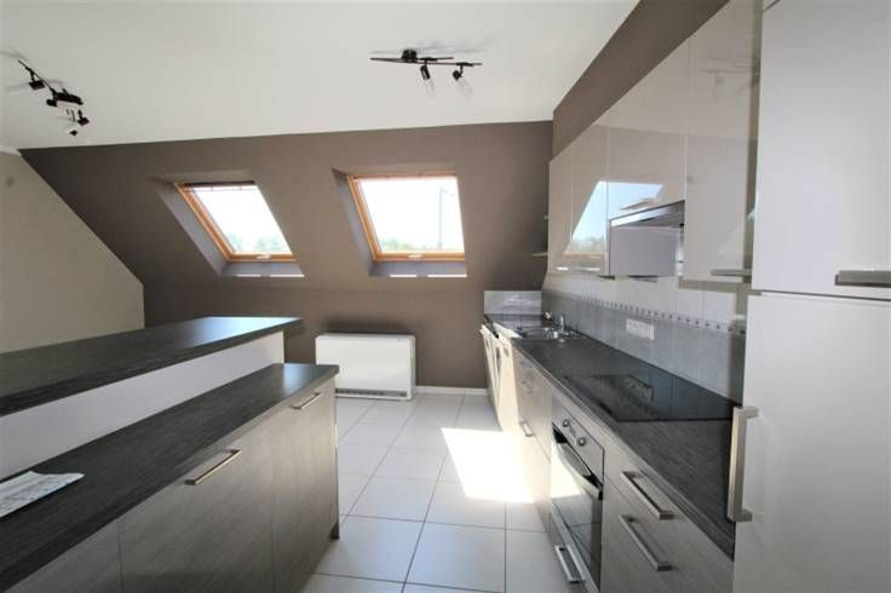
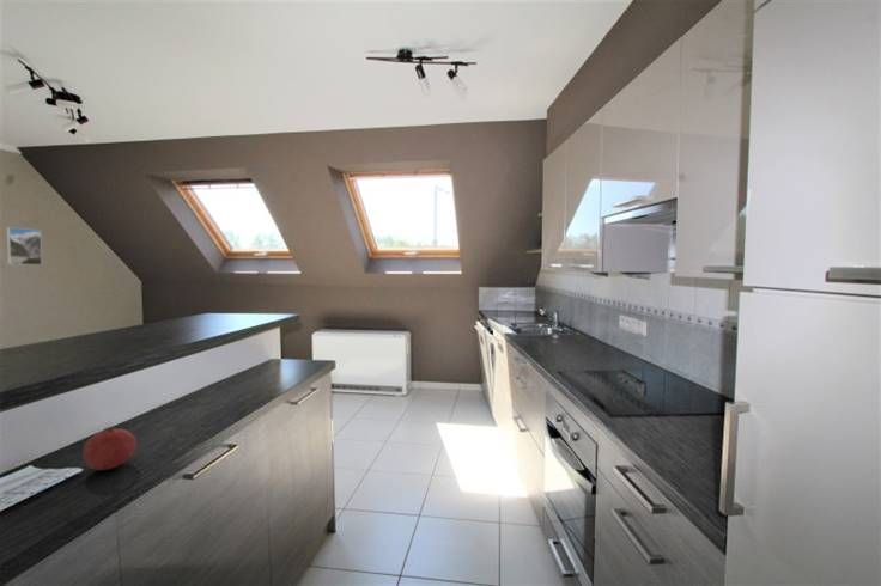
+ fruit (110, 447)
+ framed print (24, 246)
